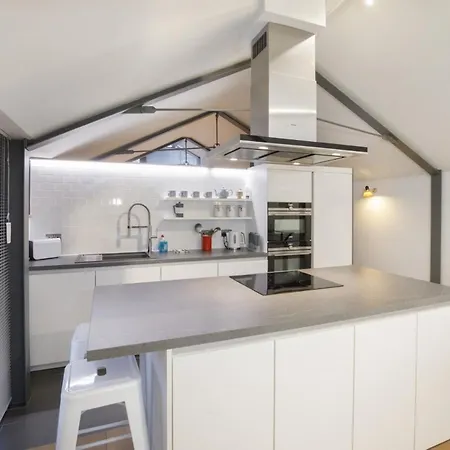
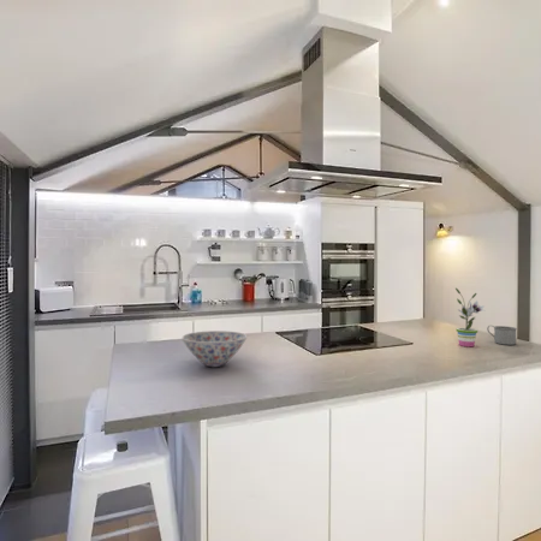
+ bowl (214, 350)
+ potted plant (470, 315)
+ mug (503, 334)
